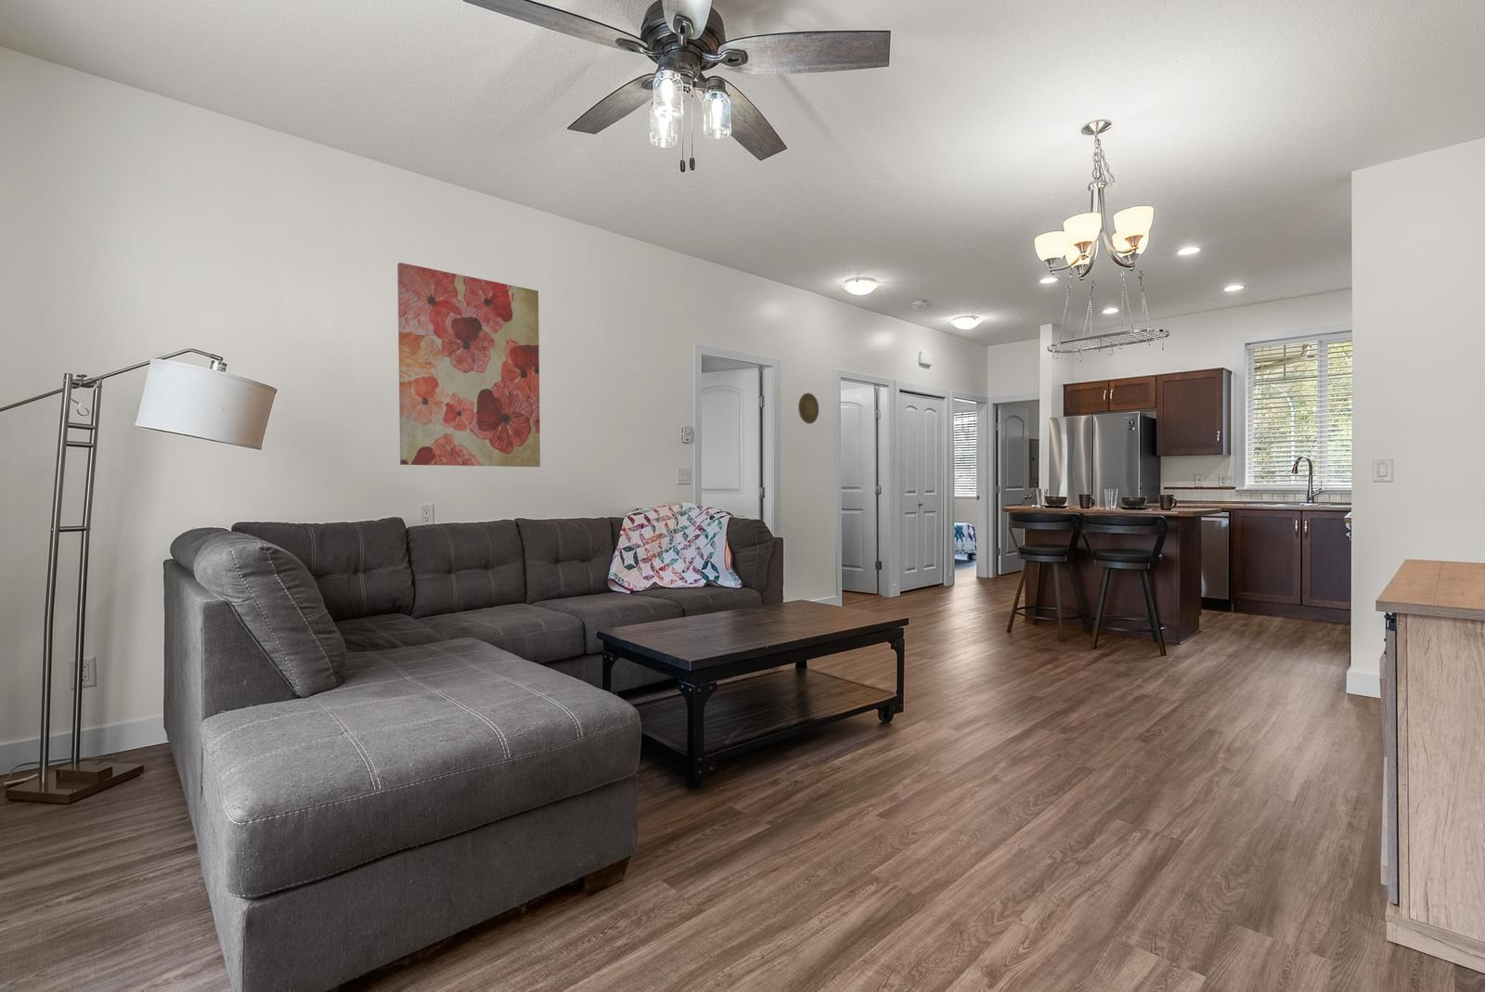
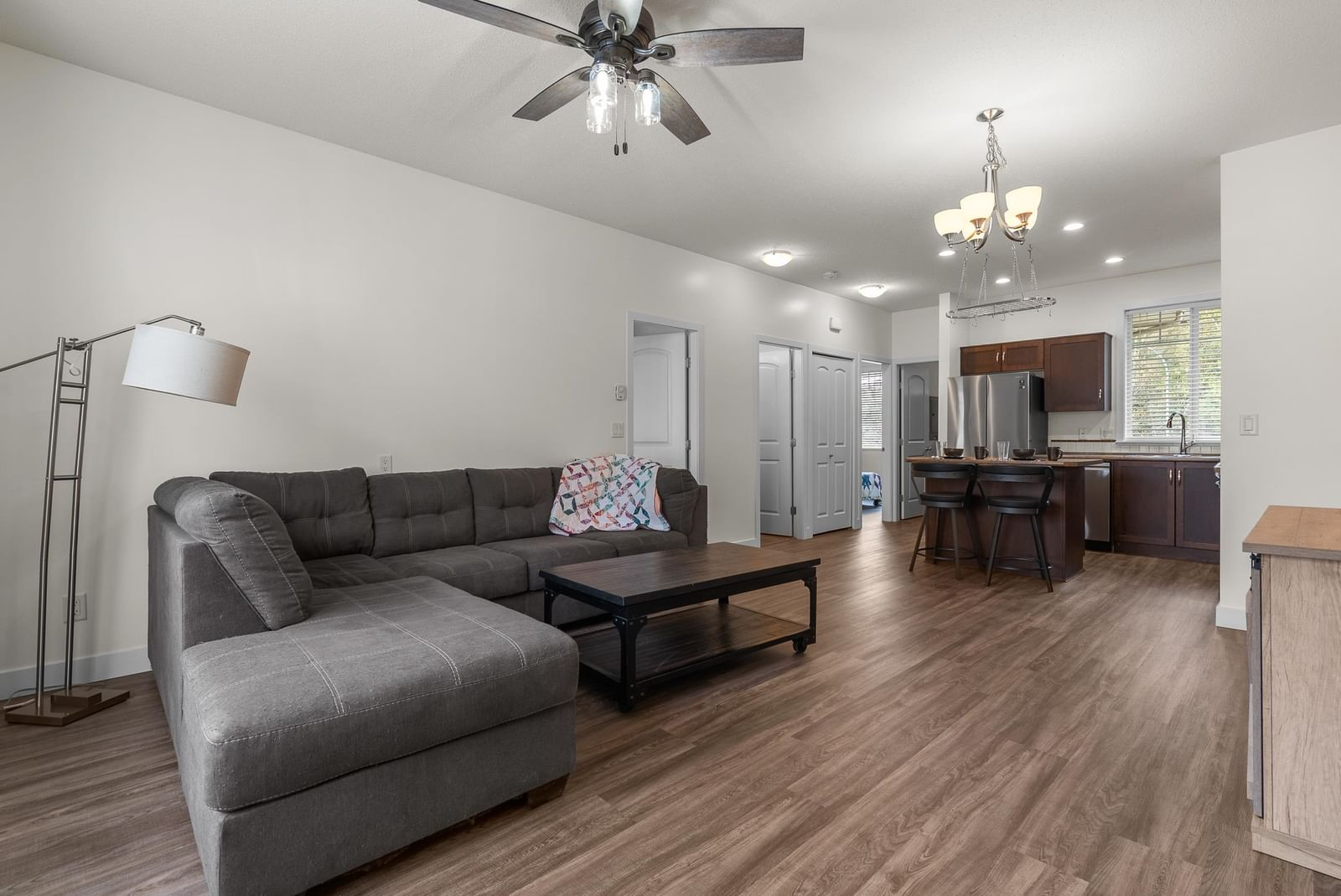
- wall art (473, 372)
- decorative plate (809, 409)
